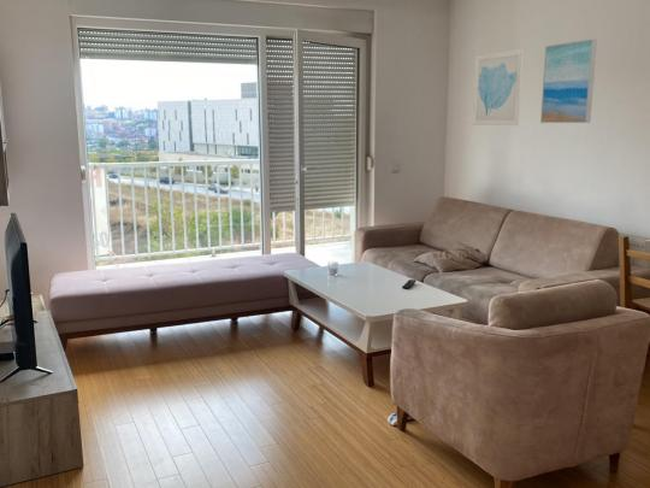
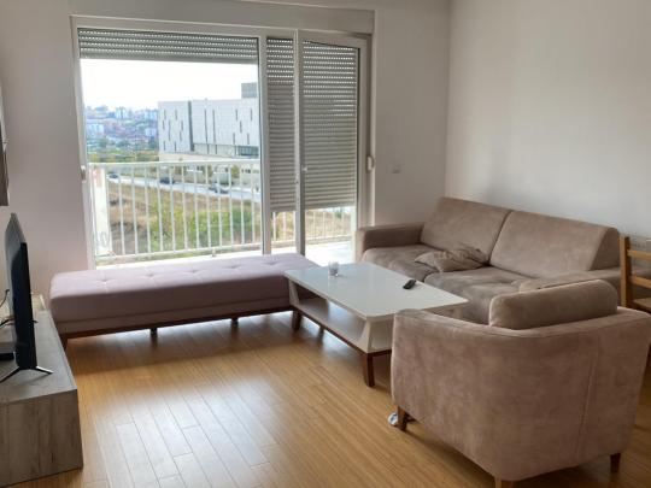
- wall art (496, 89)
- wall art (567, 83)
